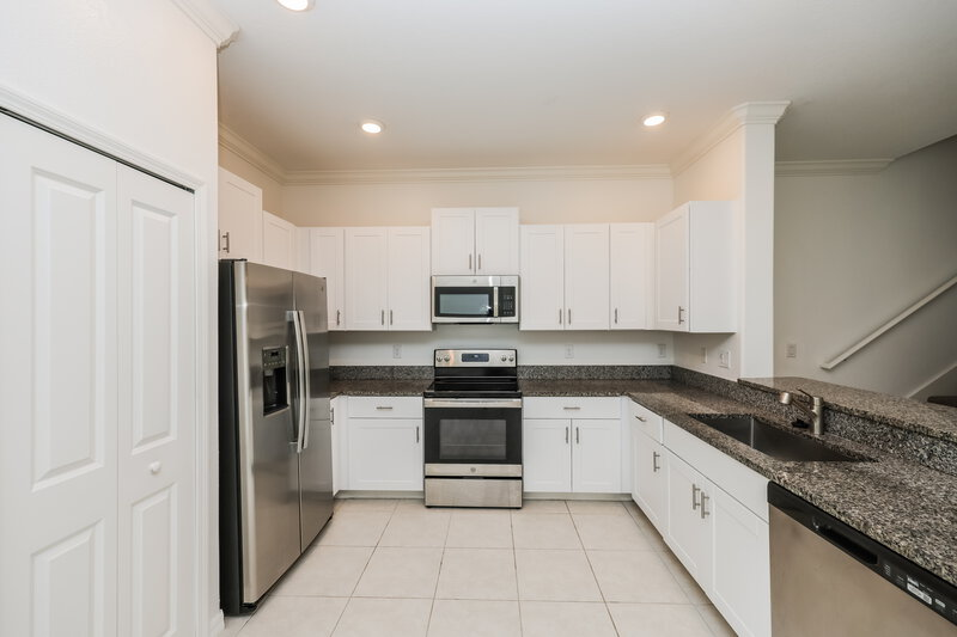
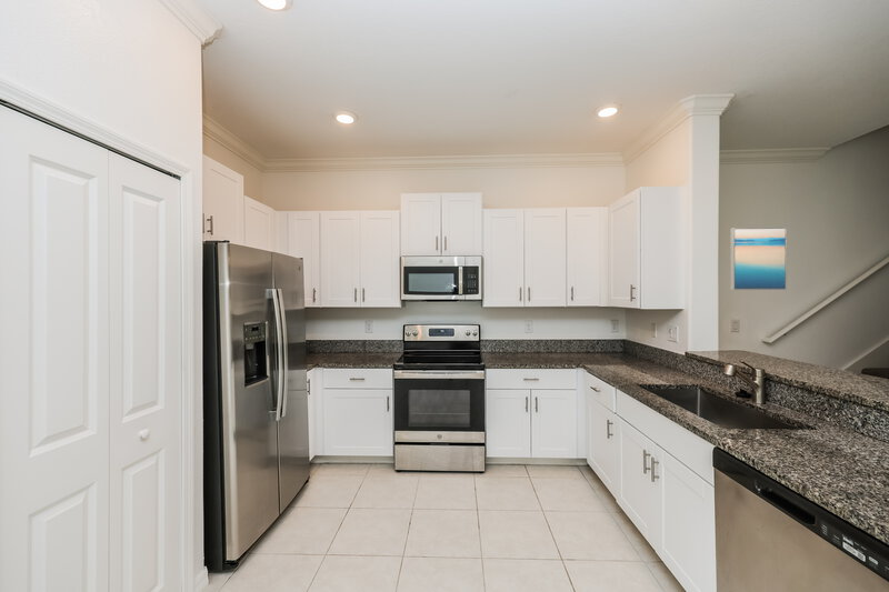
+ wall art (758, 259)
